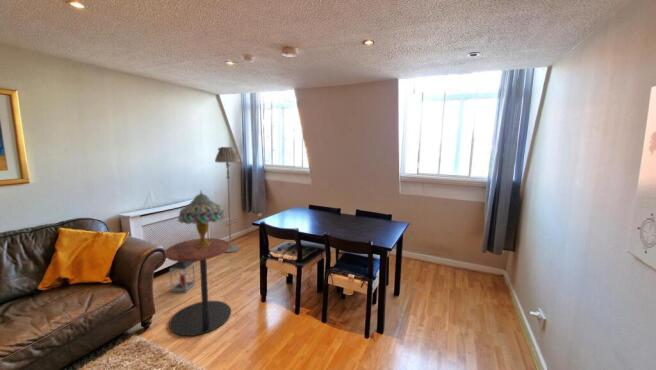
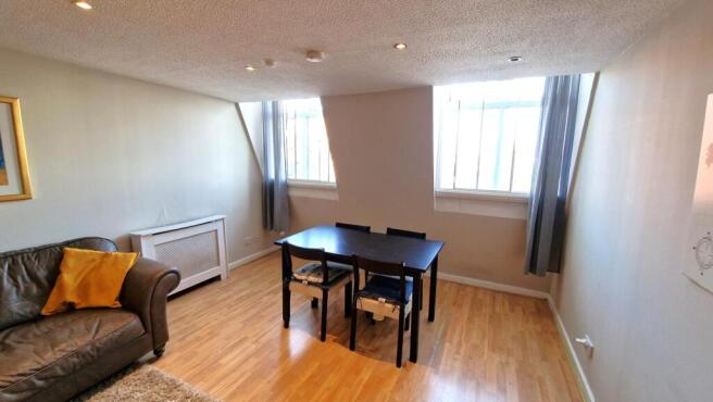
- floor lamp (228, 199)
- lantern (182, 268)
- side table (201, 282)
- table lamp (202, 217)
